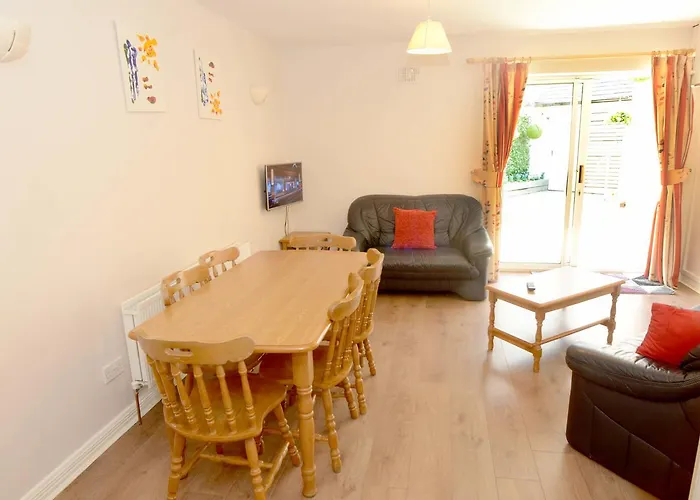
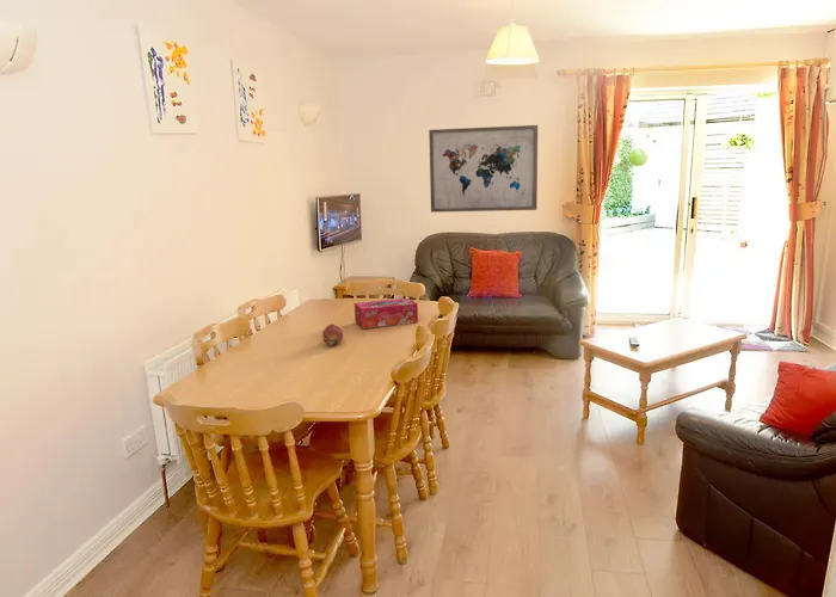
+ tissue box (386, 312)
+ fruit (333, 333)
+ wall art (482, 170)
